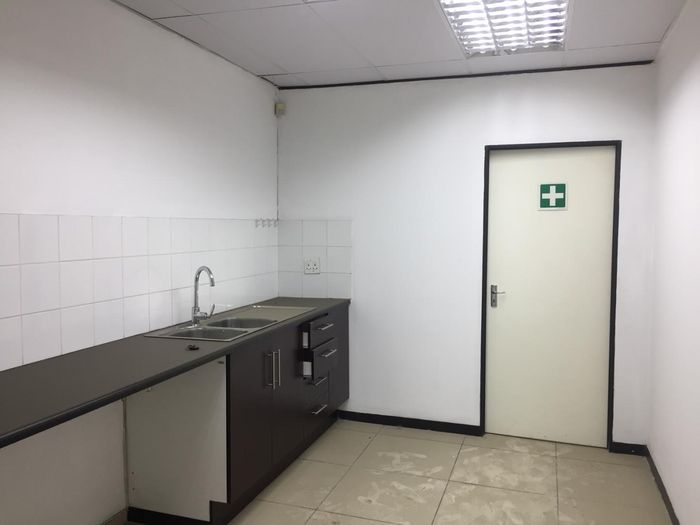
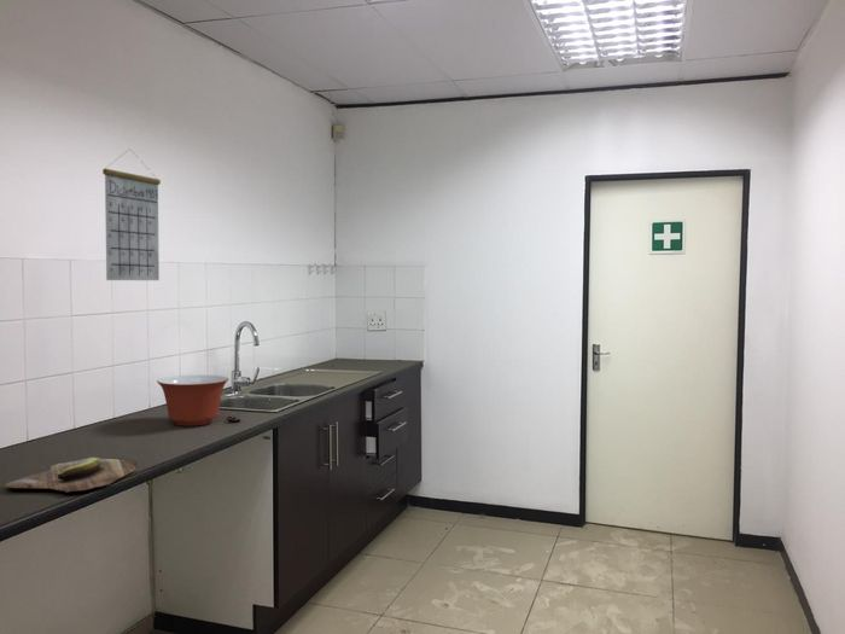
+ calendar (133, 214)
+ mixing bowl (193, 400)
+ cutting board (81, 467)
